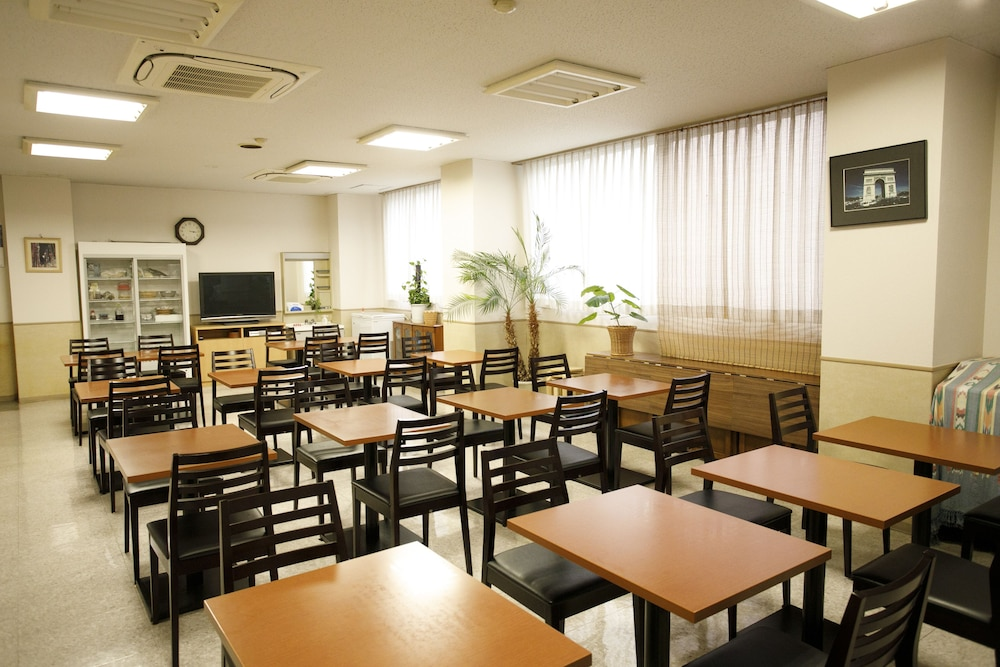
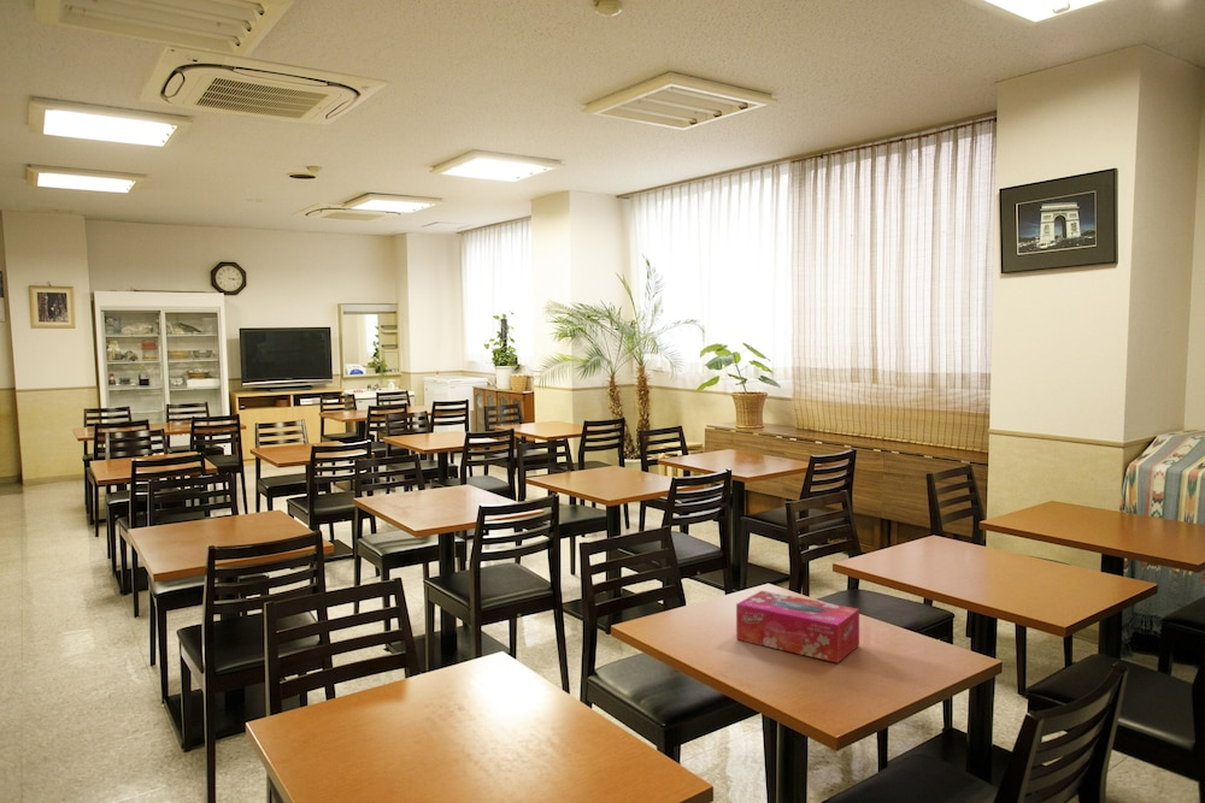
+ tissue box (797, 624)
